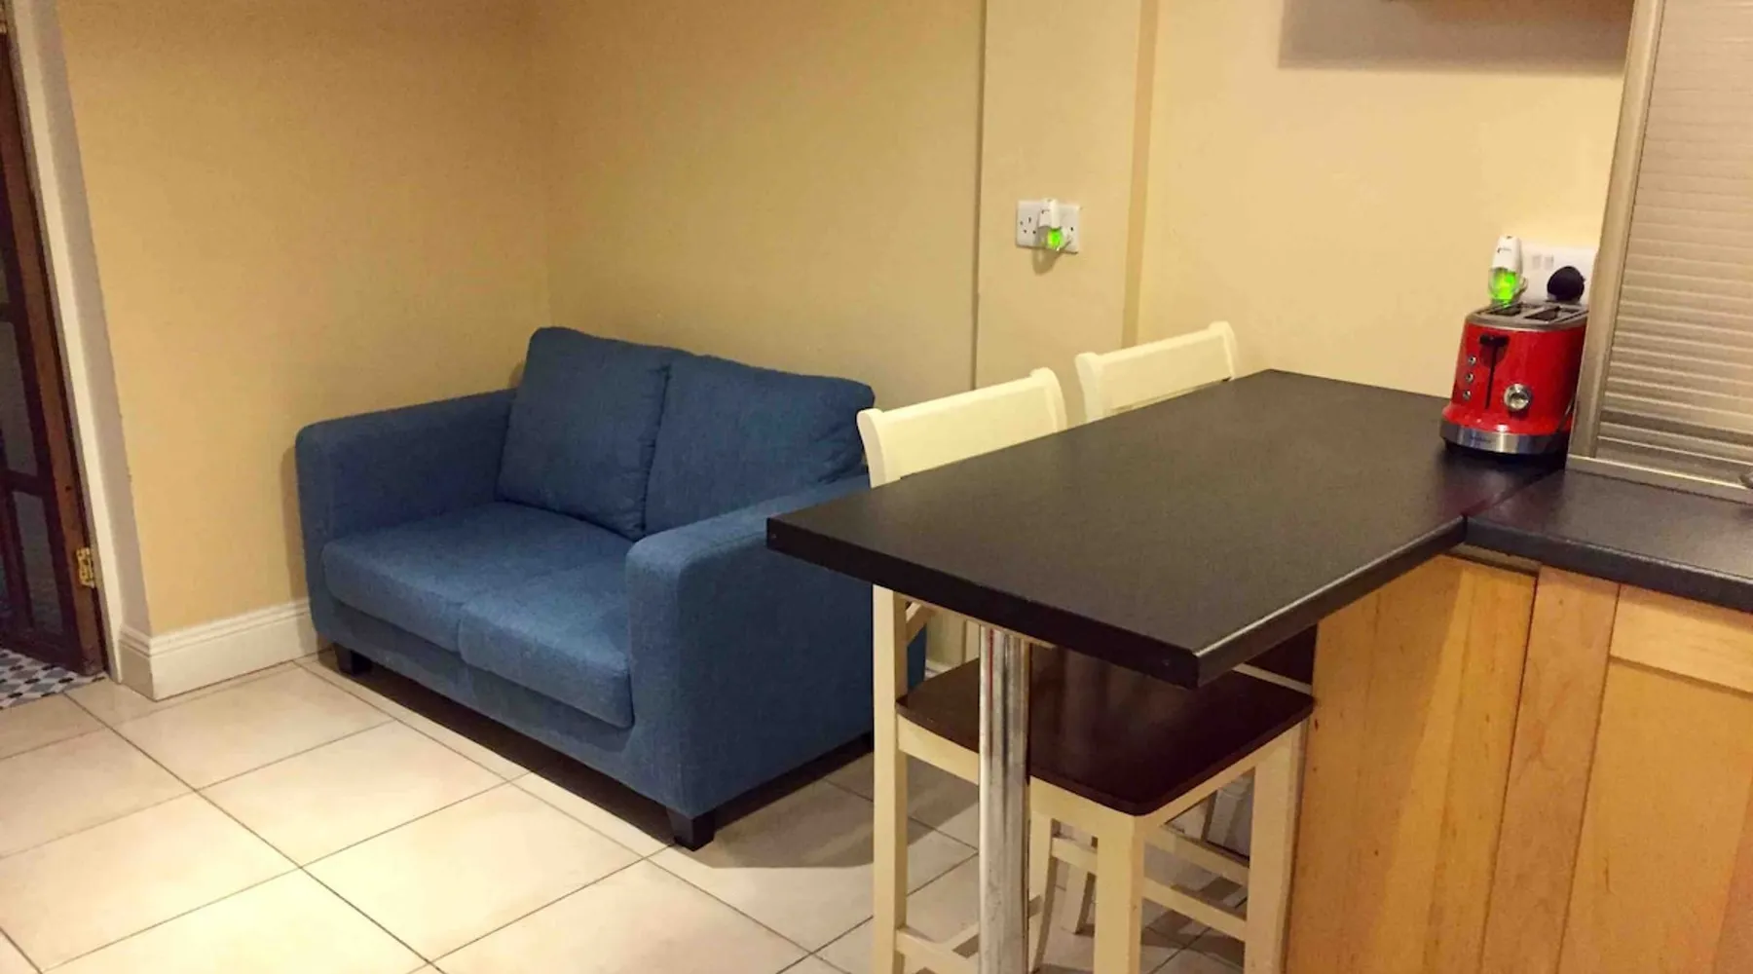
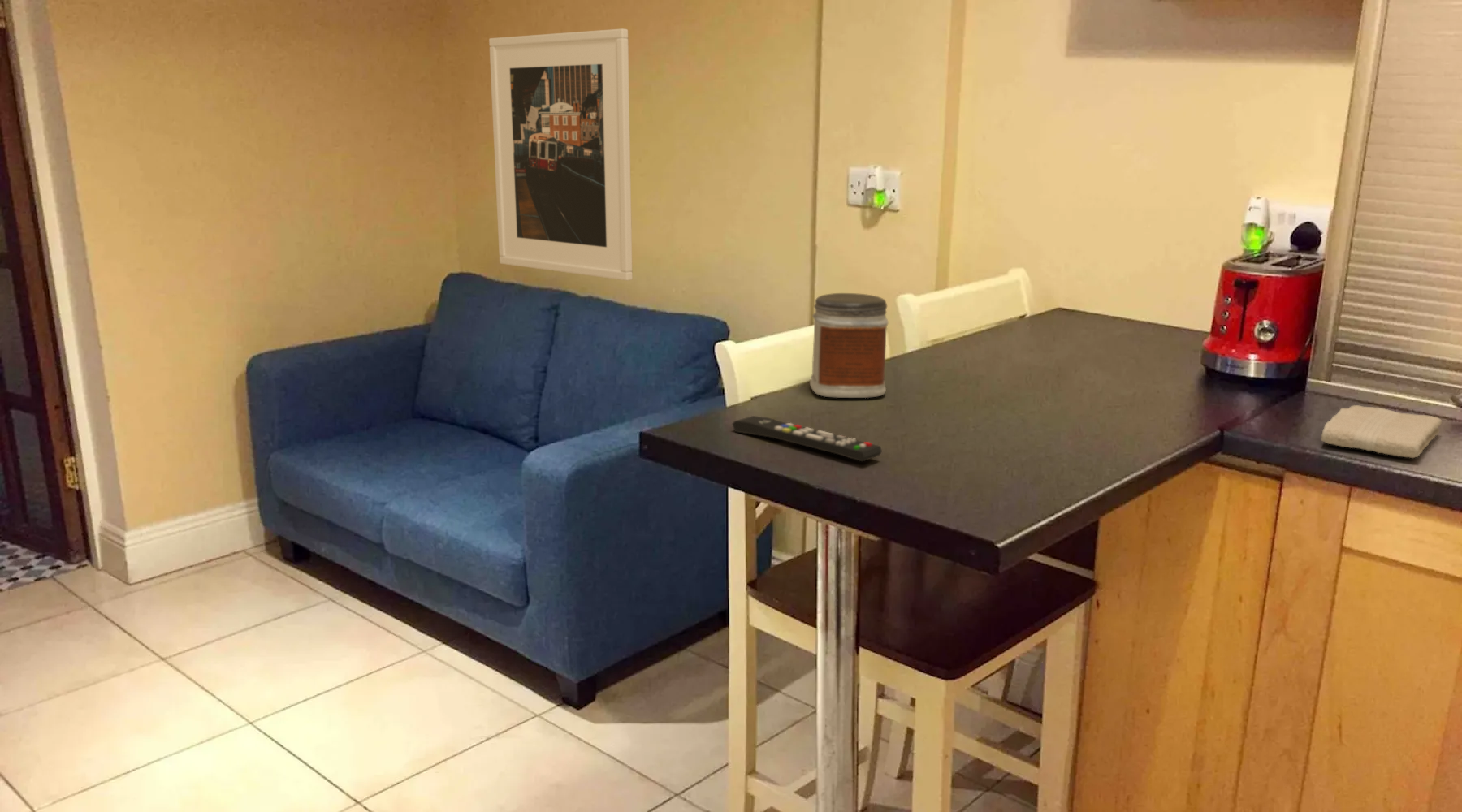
+ remote control (803, 437)
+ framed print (558, 155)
+ washcloth (1382, 429)
+ jar (849, 343)
